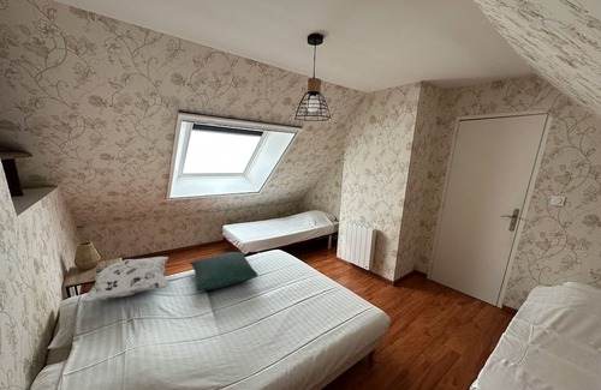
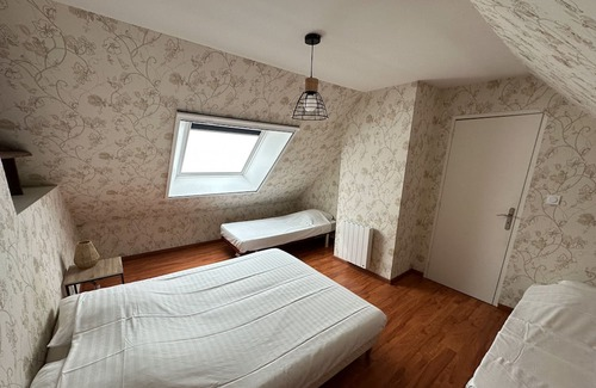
- pillow (222, 269)
- decorative pillow (131, 276)
